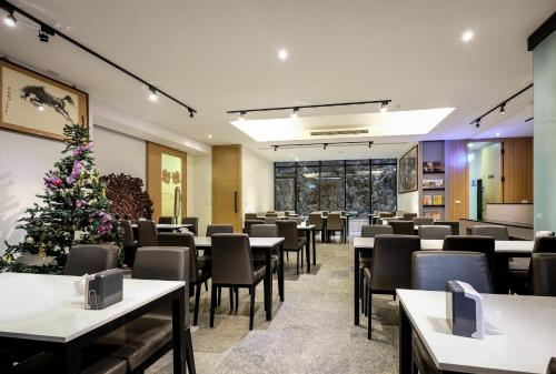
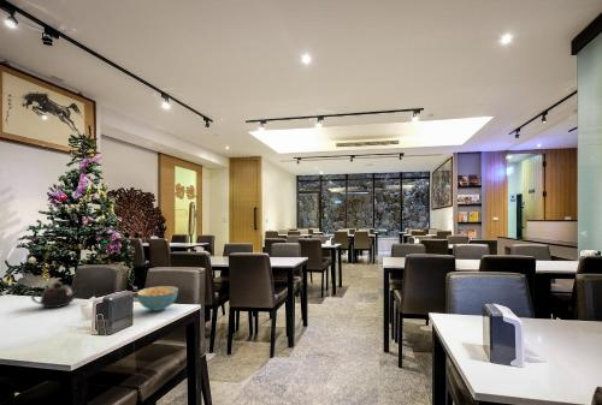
+ cereal bowl (158, 299)
+ teapot (59, 293)
